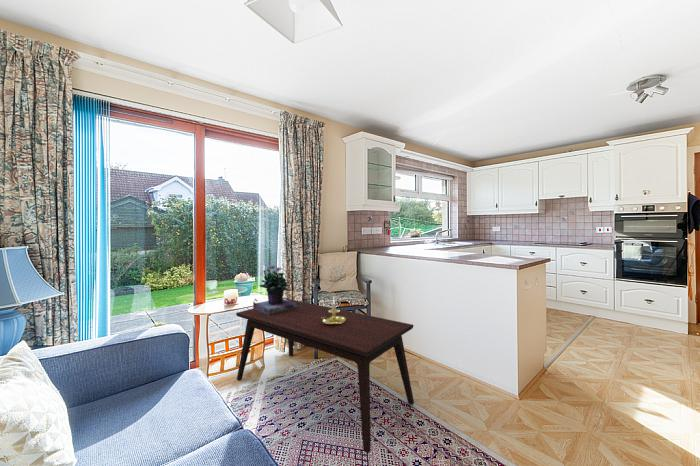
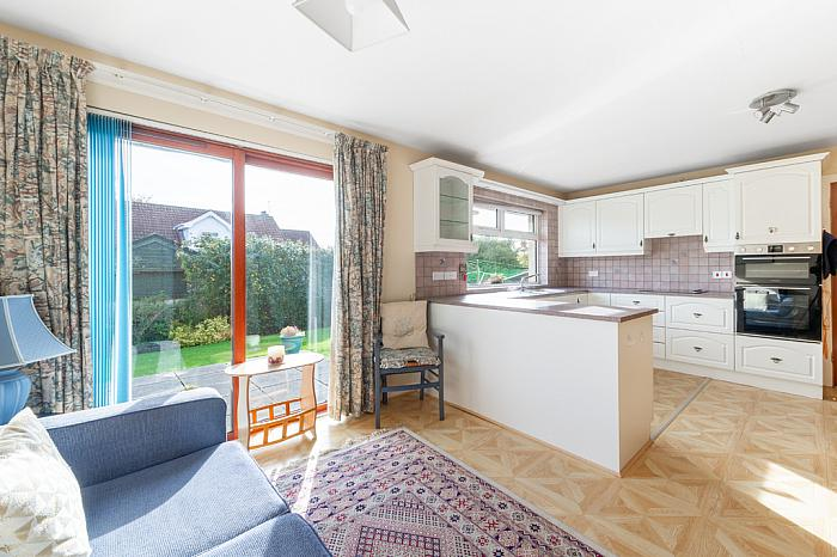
- potted flower (275, 286)
- candle holder (332, 309)
- coffee table (318, 349)
